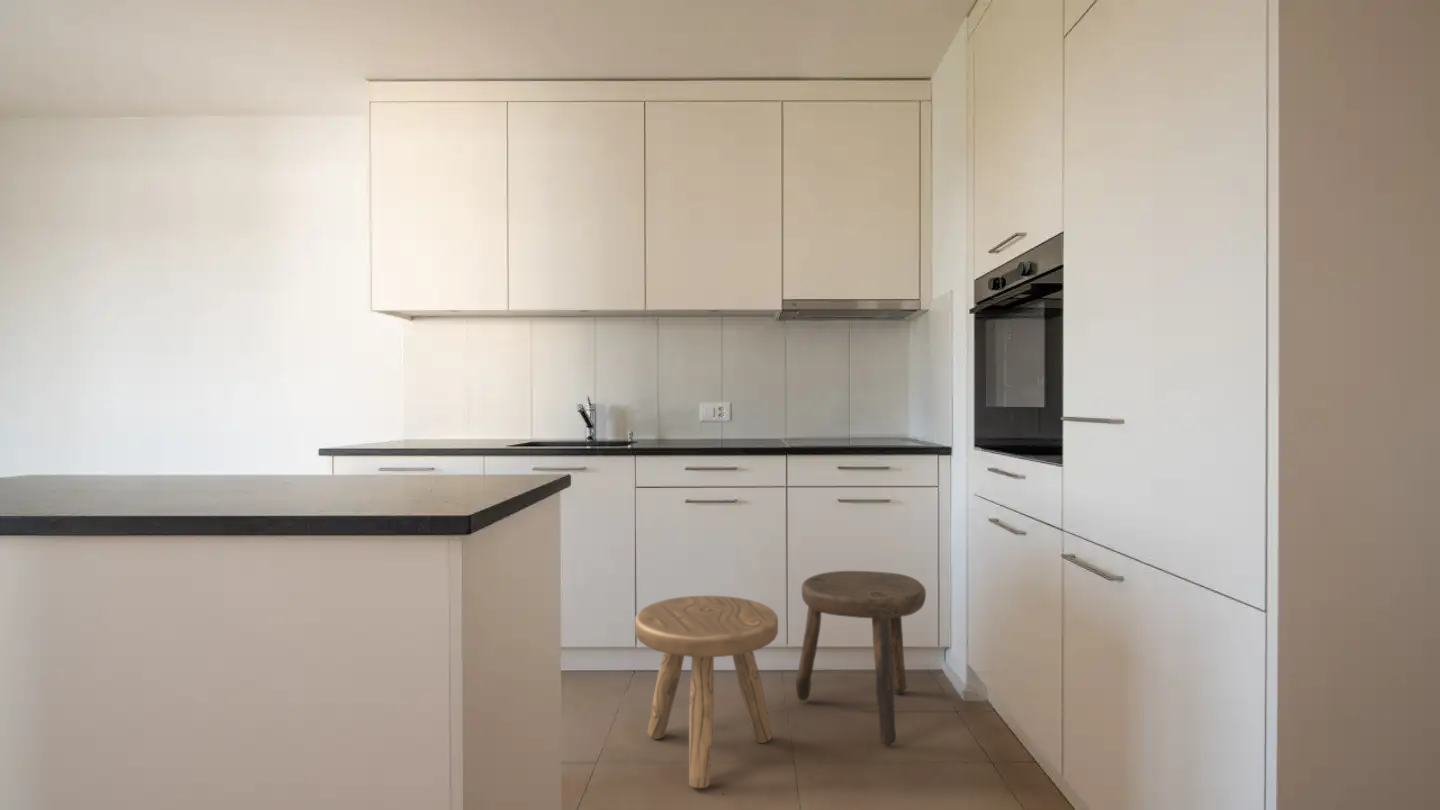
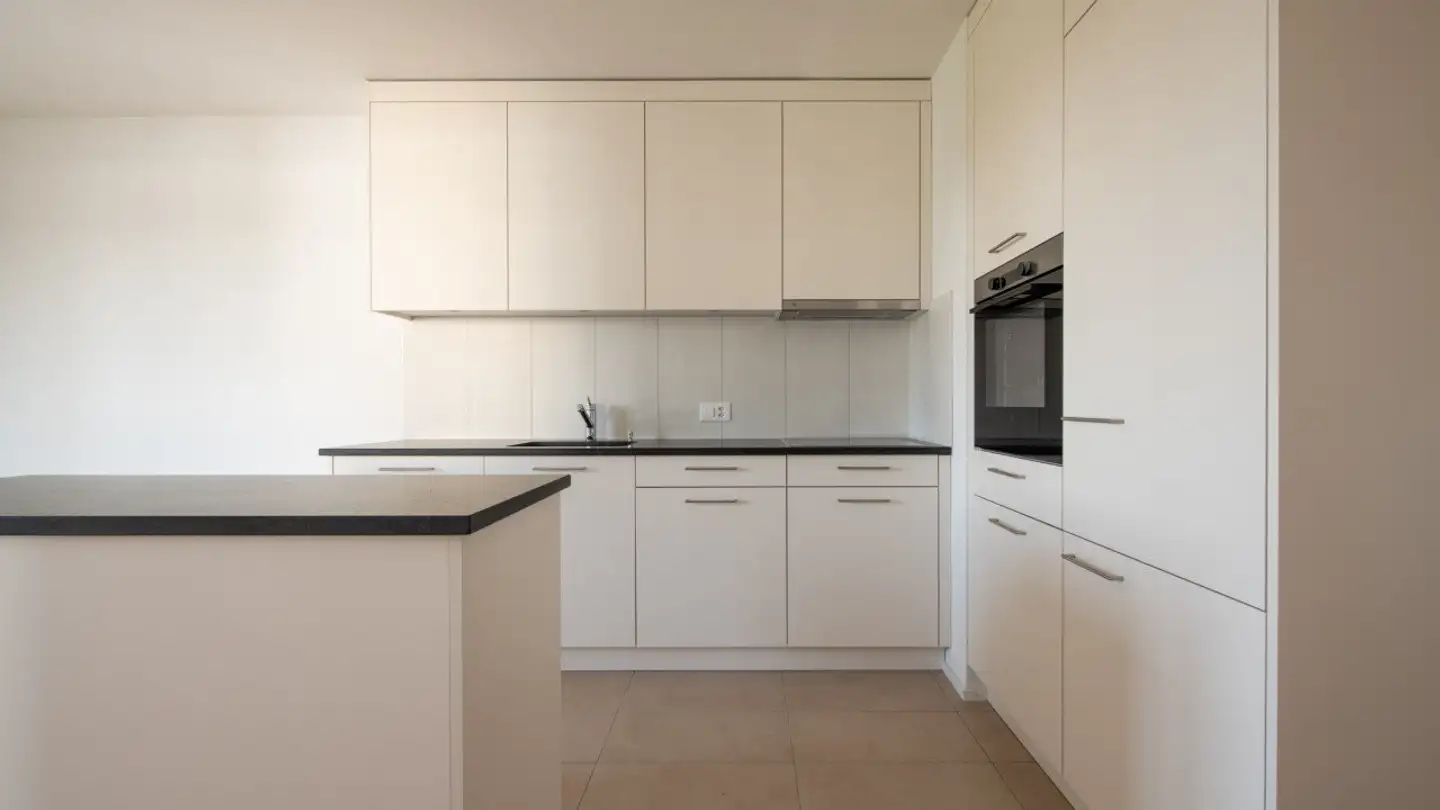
- stool (873, 647)
- stool (707, 683)
